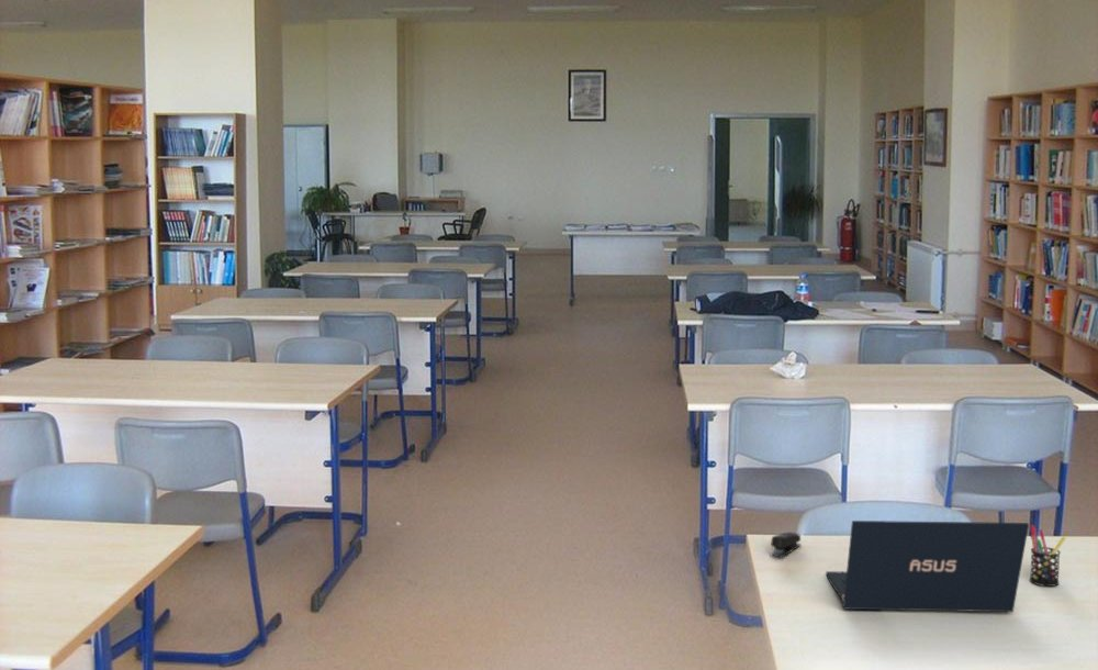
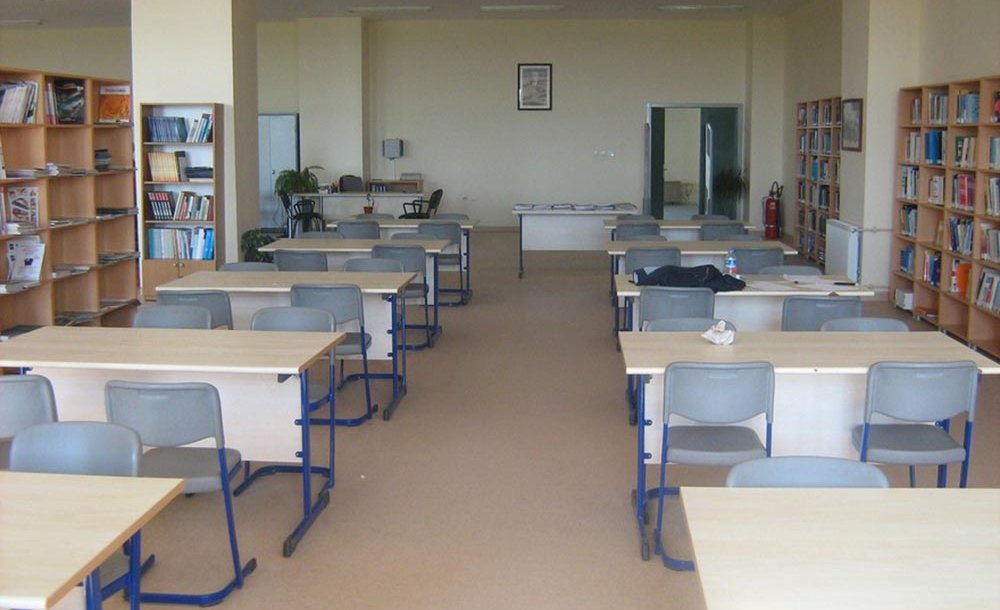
- pen holder (1042, 555)
- stapler (785, 540)
- laptop (921, 552)
